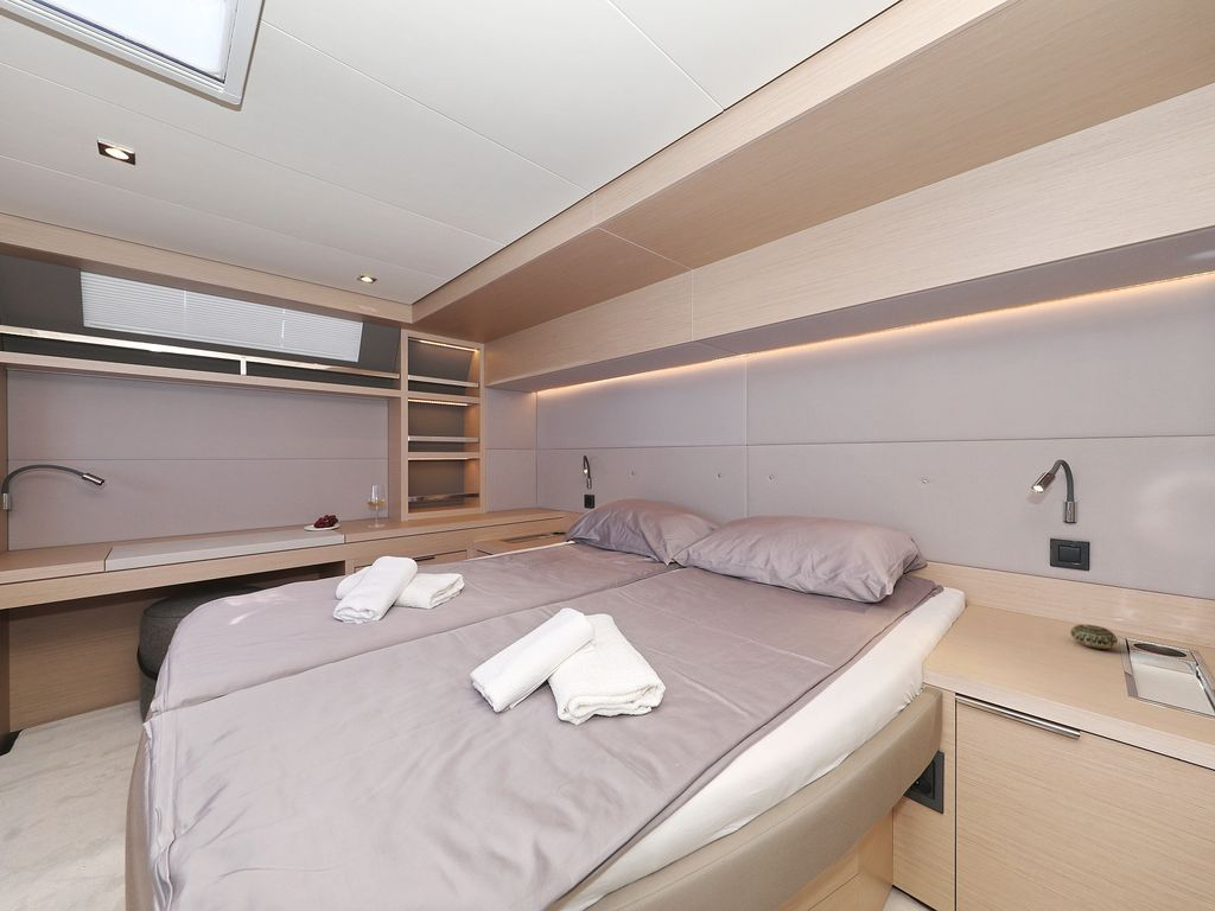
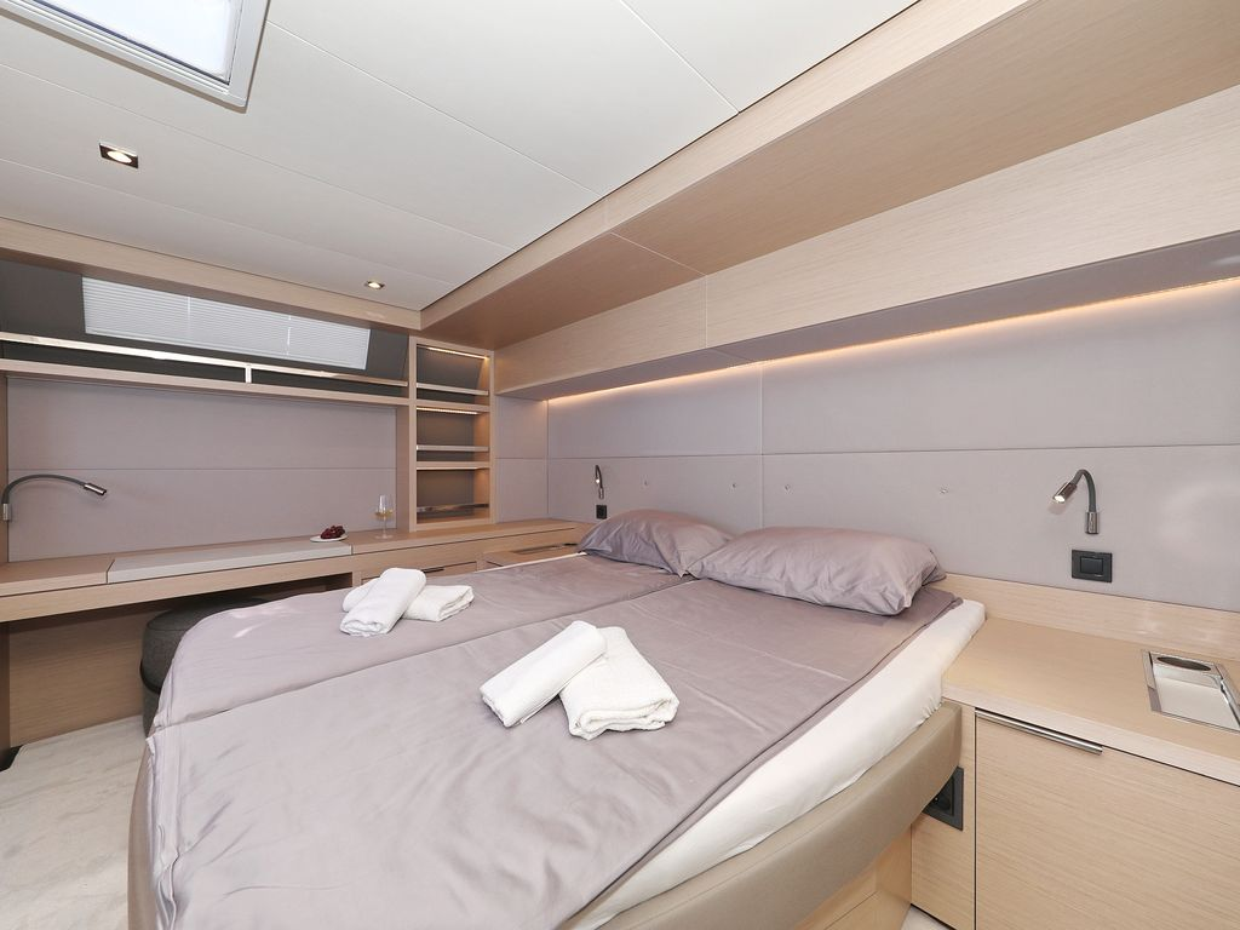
- decorative ball (1093, 636)
